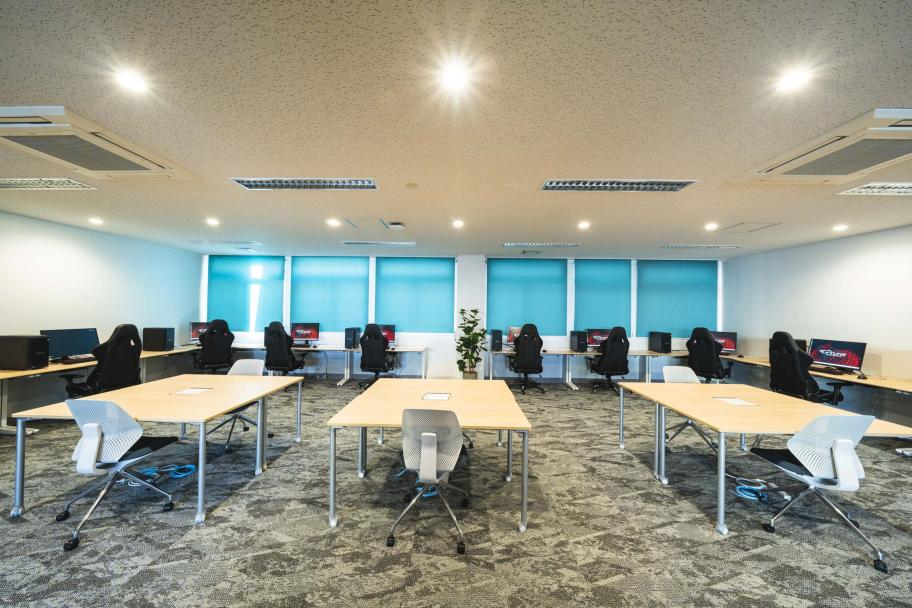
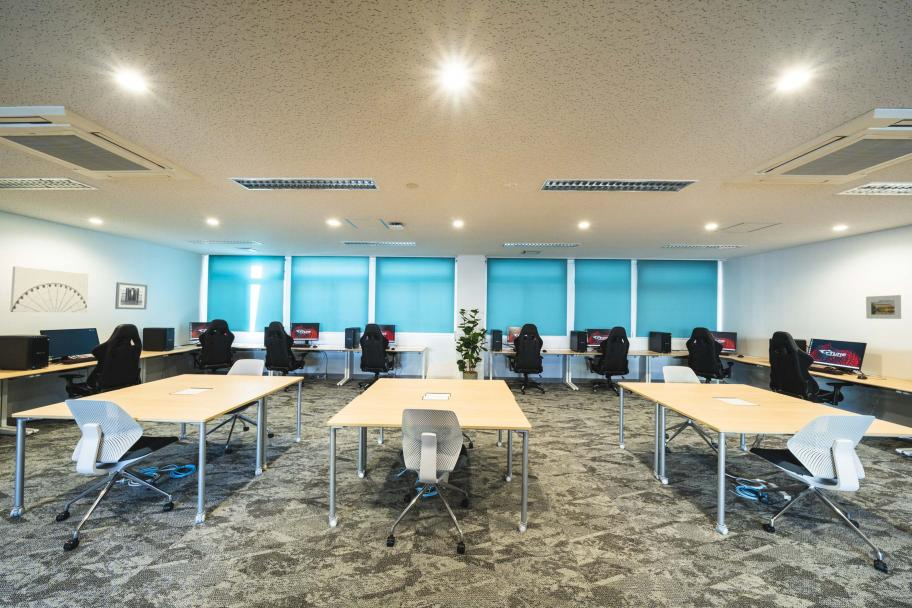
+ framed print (882, 307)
+ wall art (52, 291)
+ wall art (132, 296)
